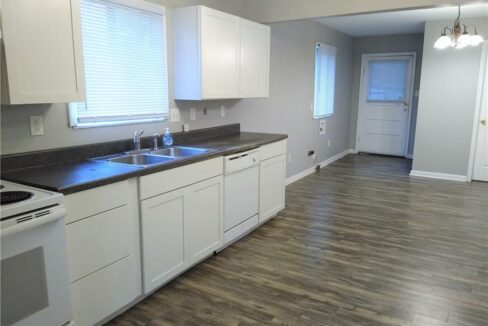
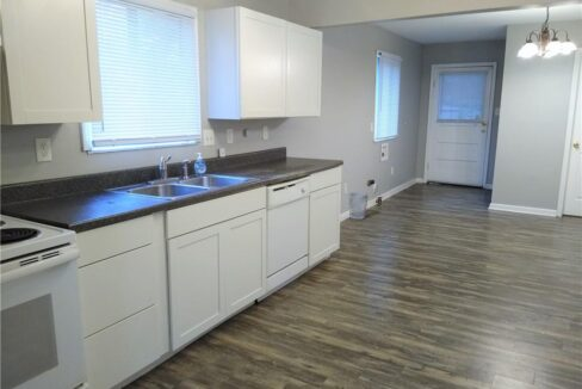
+ wastebasket (358, 205)
